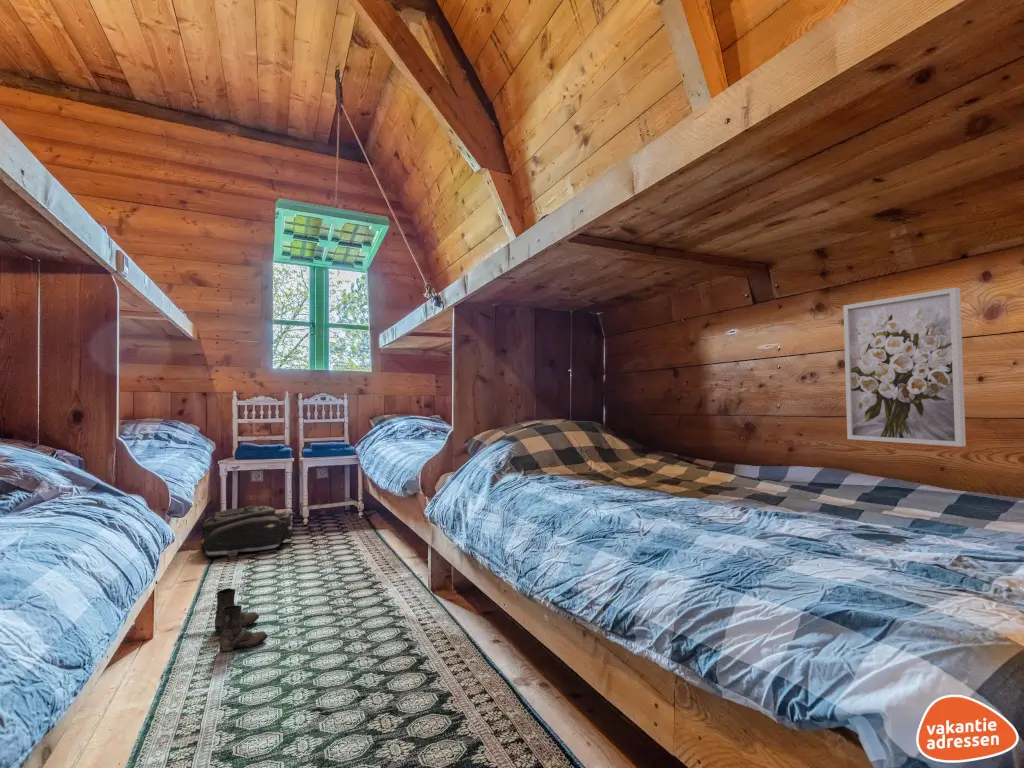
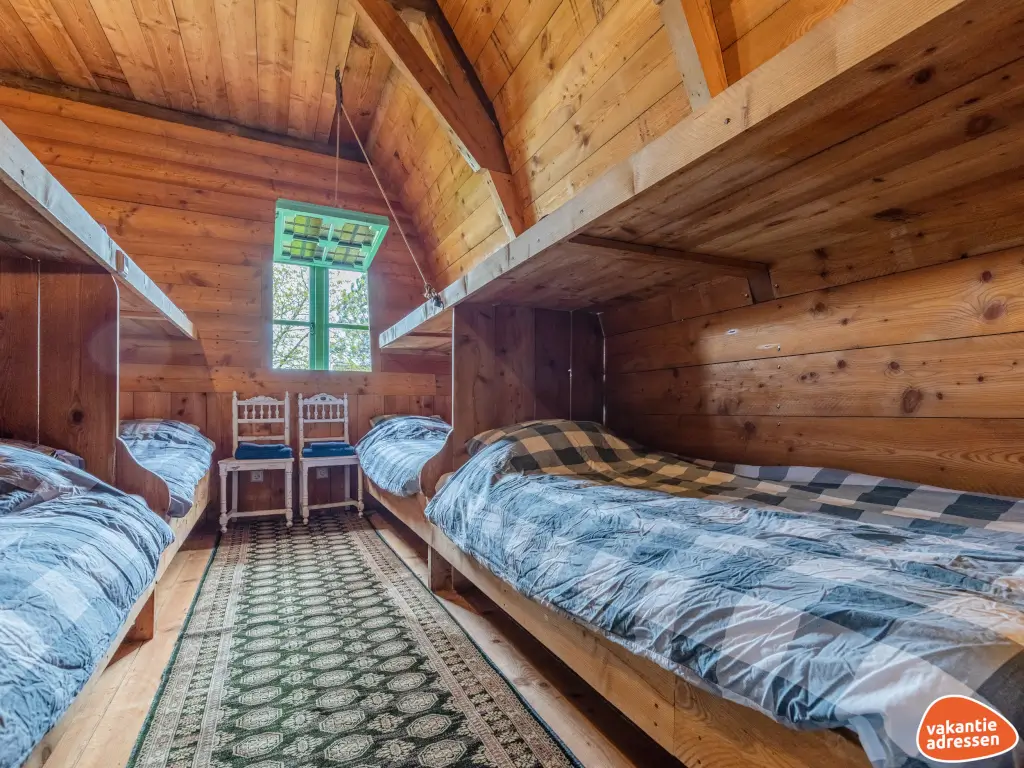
- boots (240, 615)
- duffel bag (248, 527)
- wall art (899, 369)
